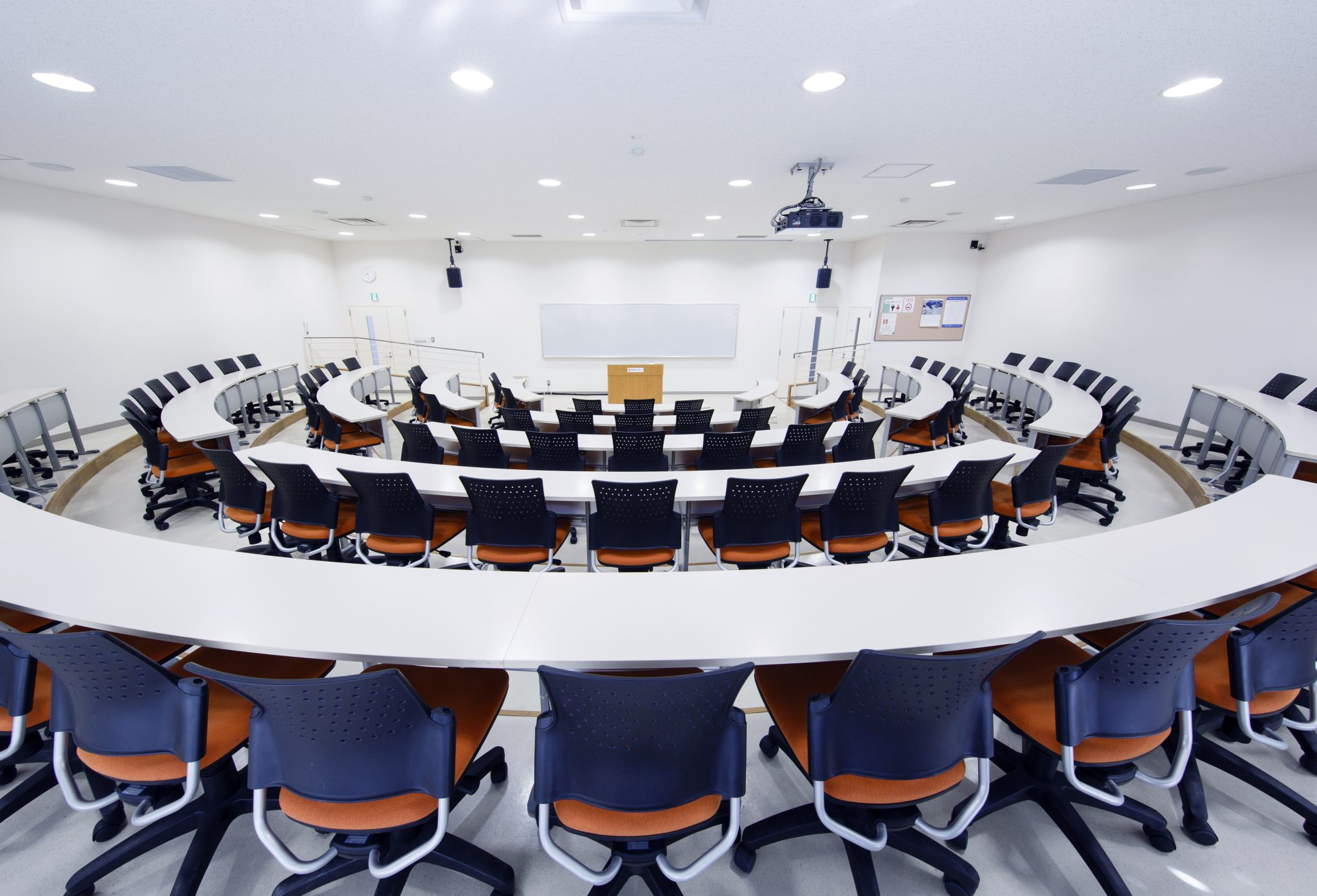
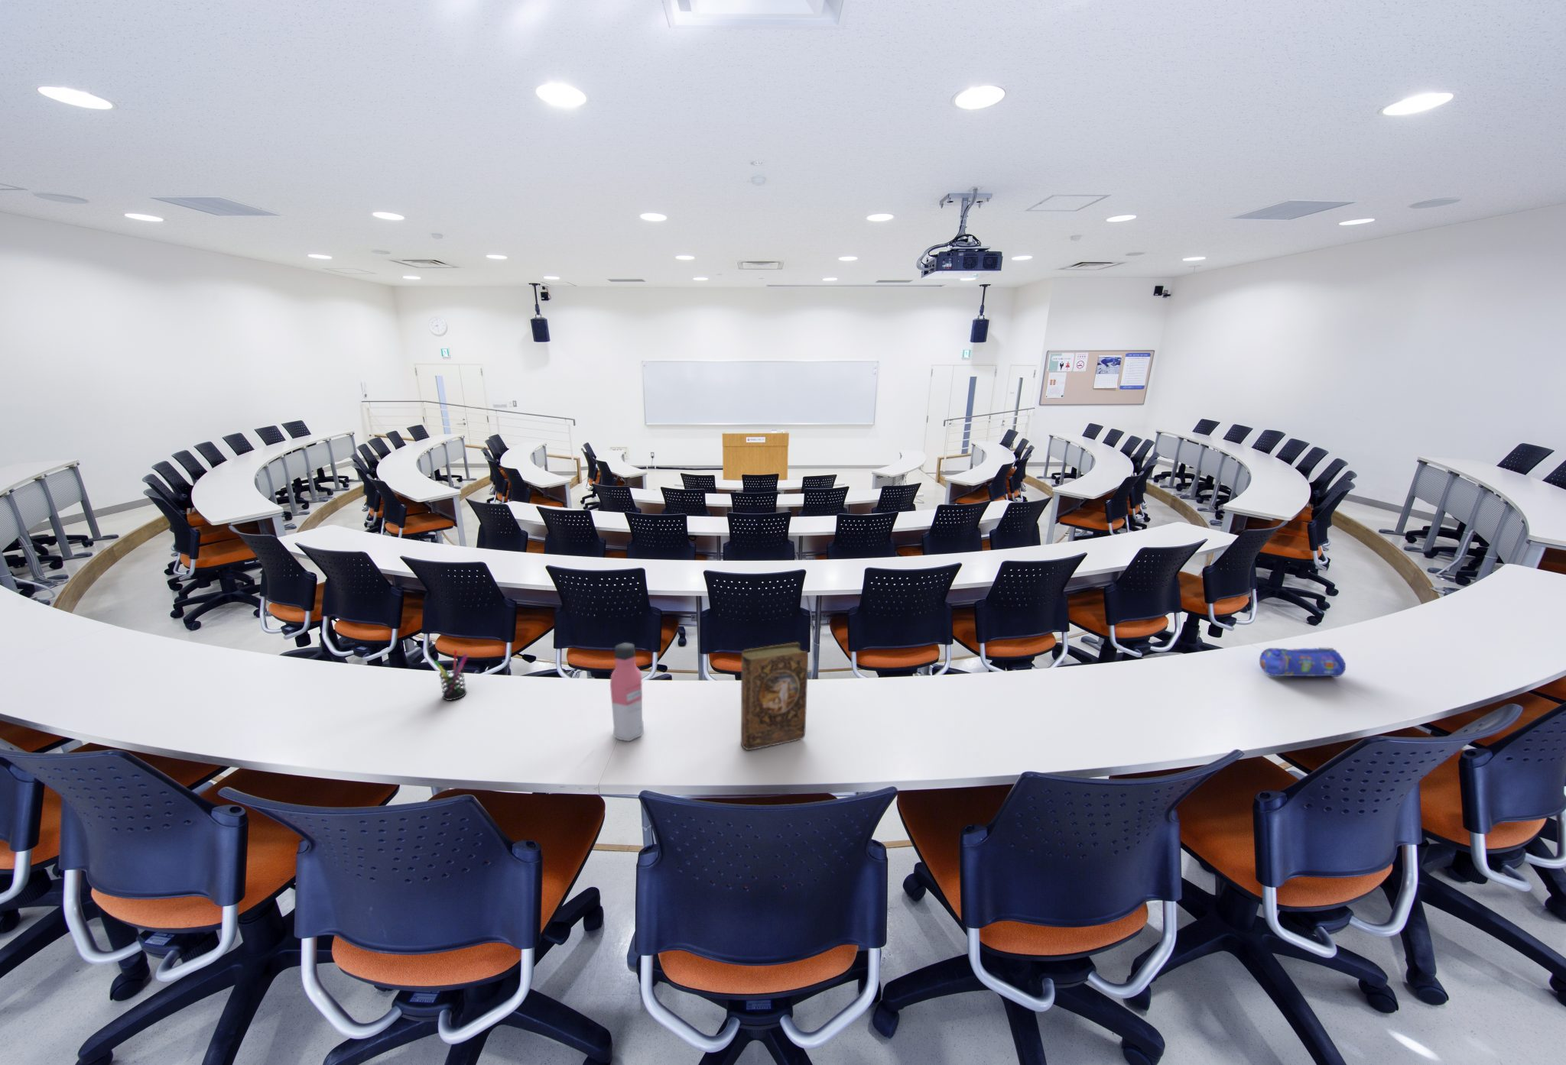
+ pen holder (448, 674)
+ pencil case (1303, 661)
+ book (772, 695)
+ water bottle (627, 691)
